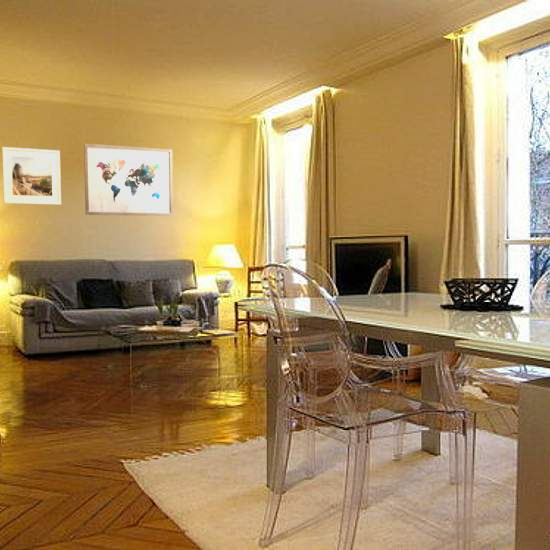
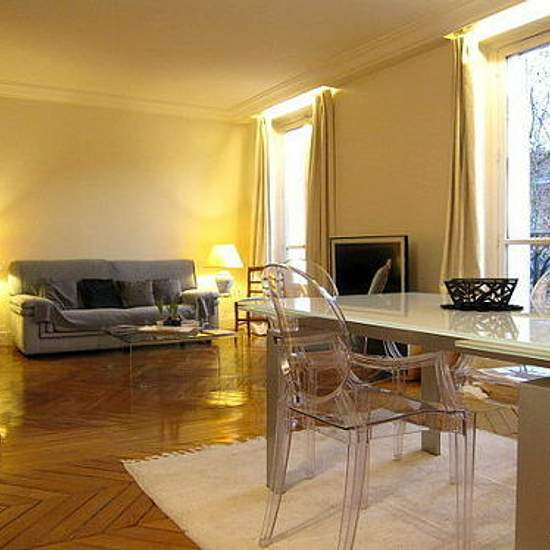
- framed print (32, 176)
- wall art (130, 181)
